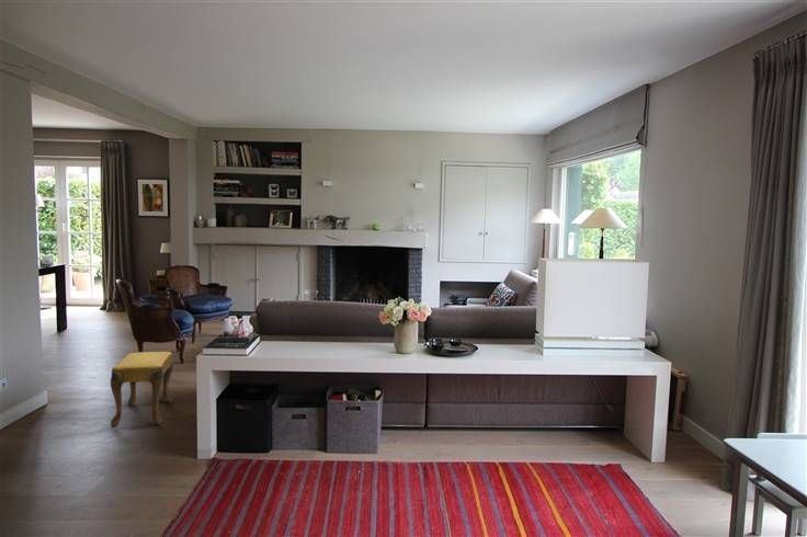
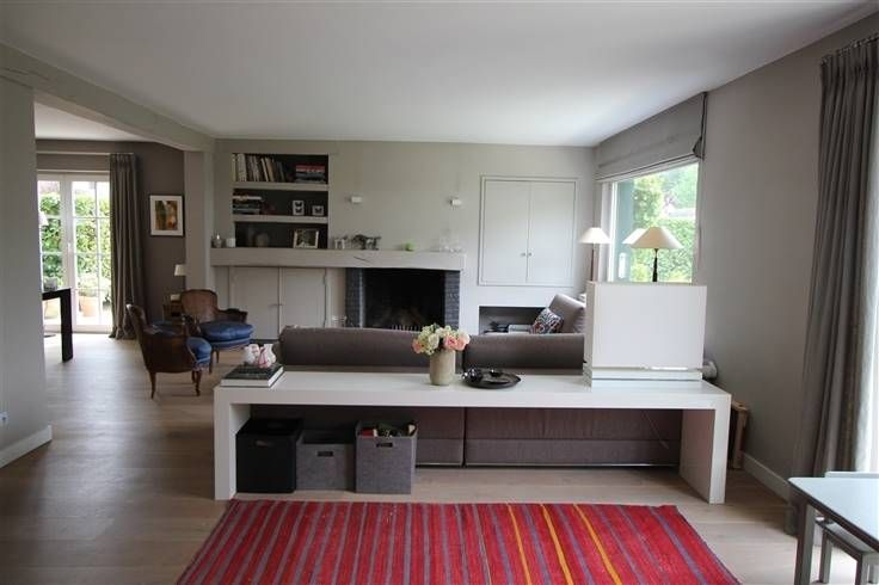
- footstool (144, 380)
